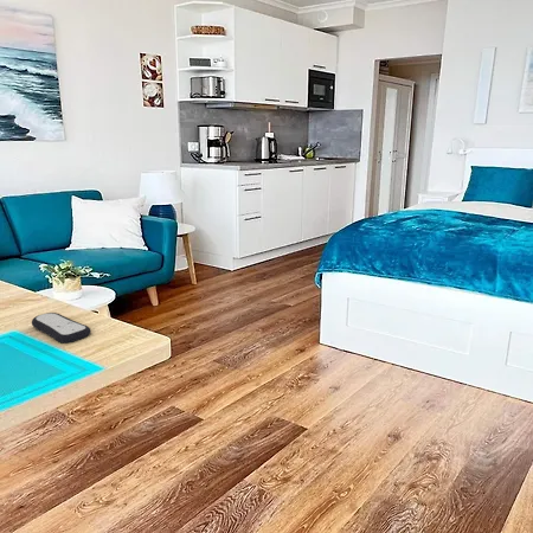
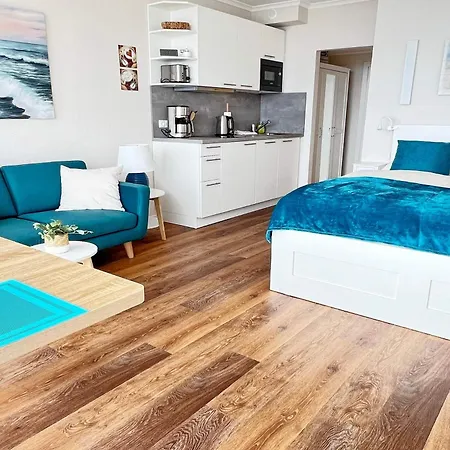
- remote control (59, 326)
